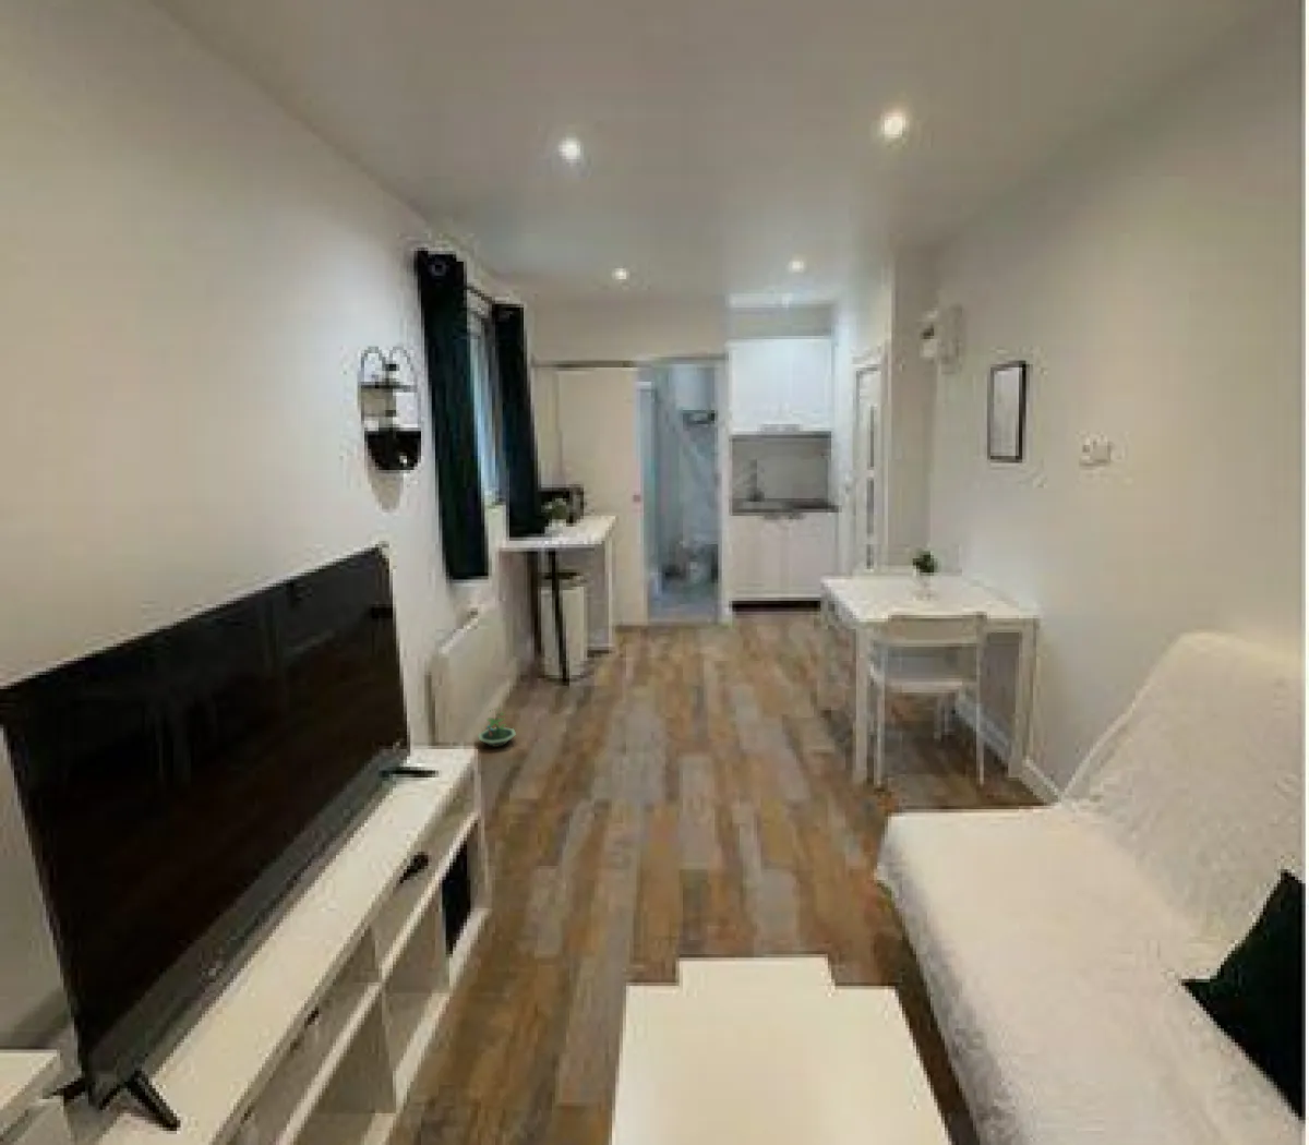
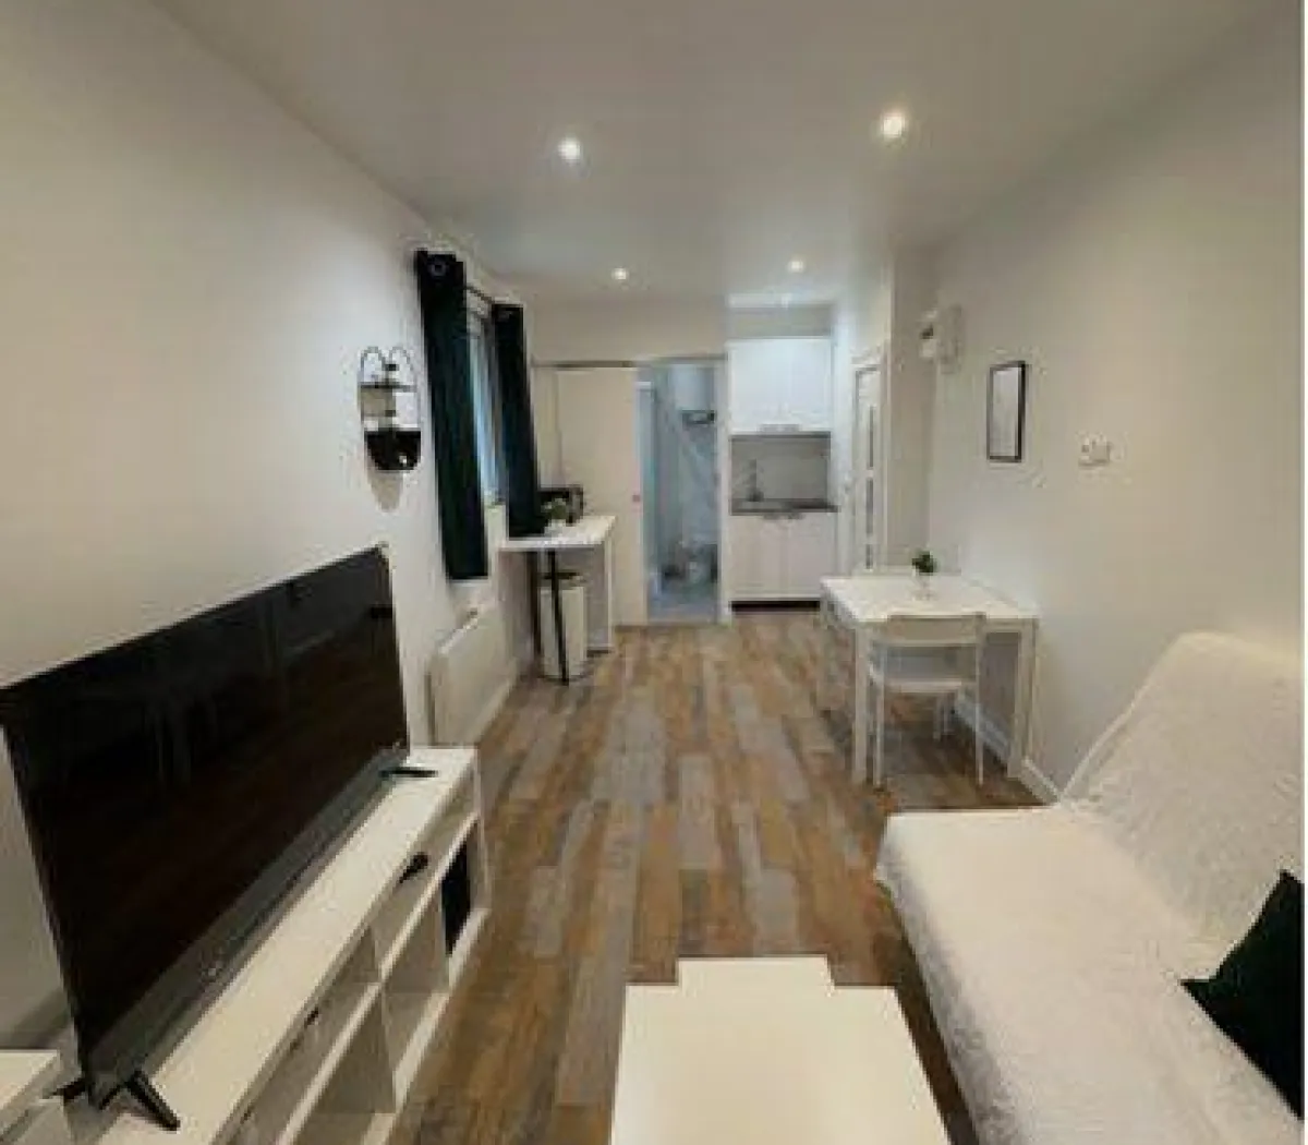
- terrarium (496, 715)
